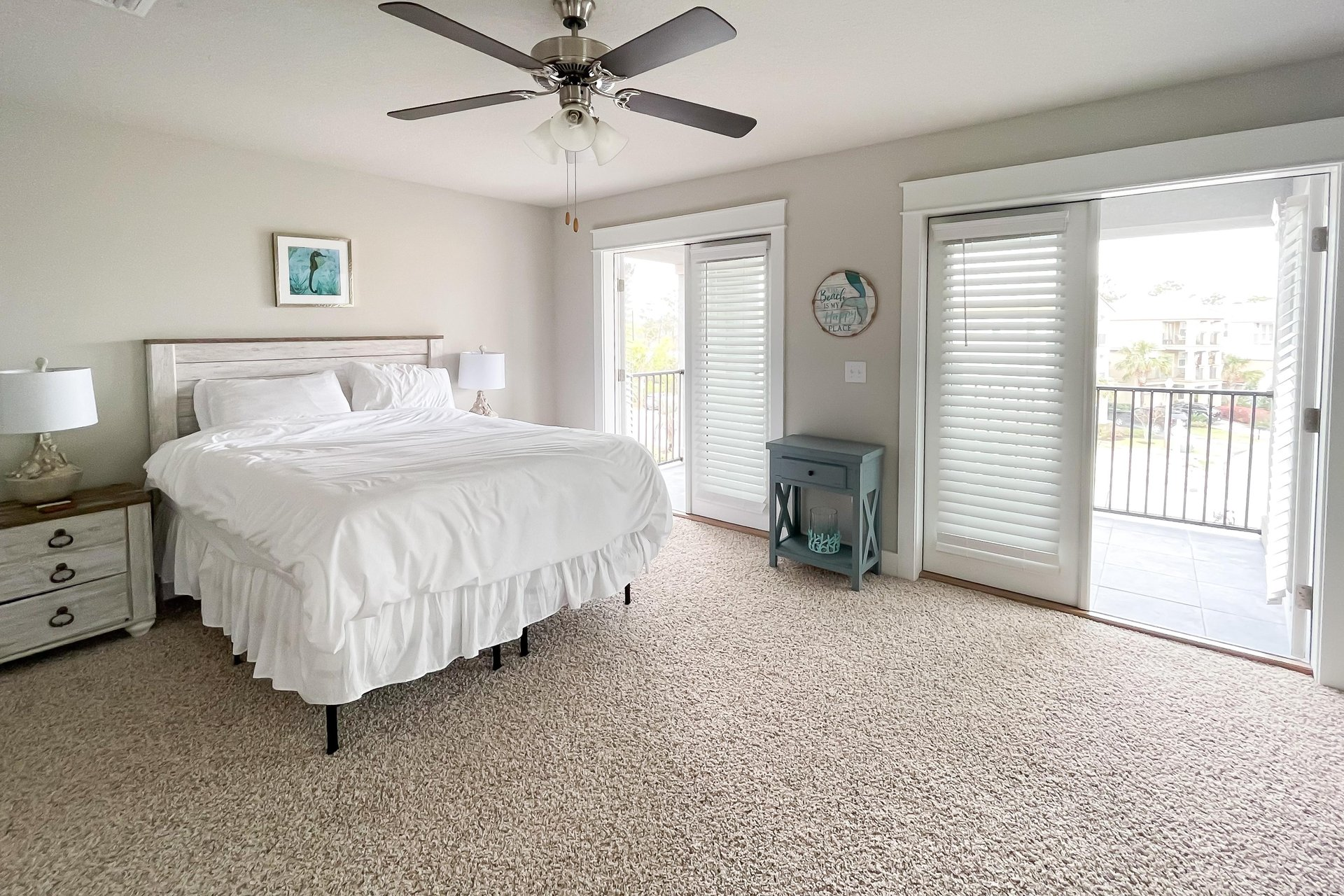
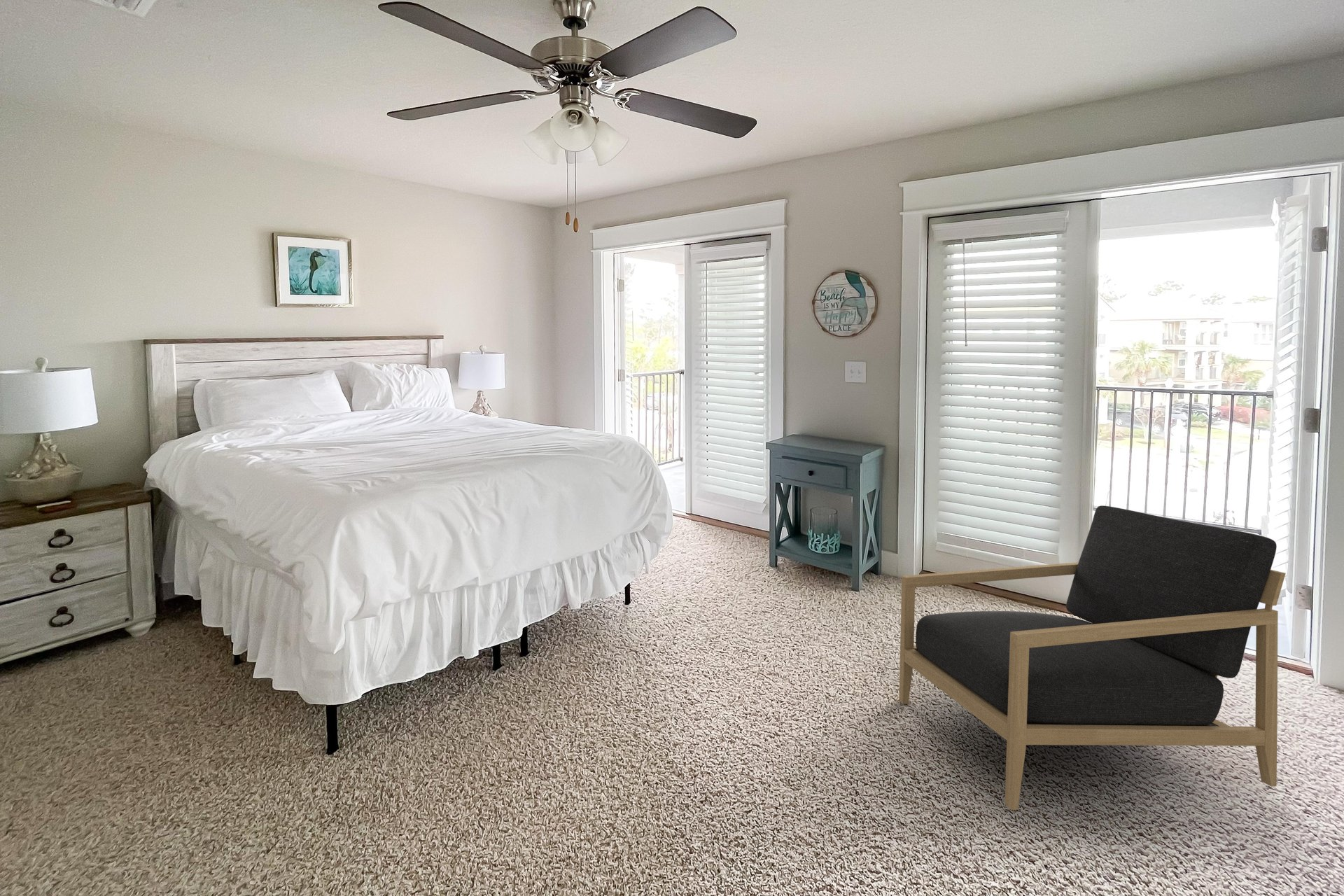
+ armchair (1070, 631)
